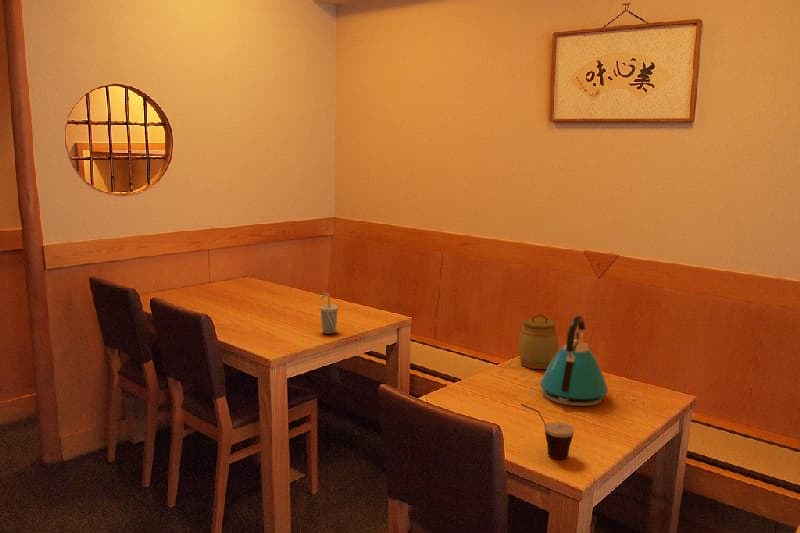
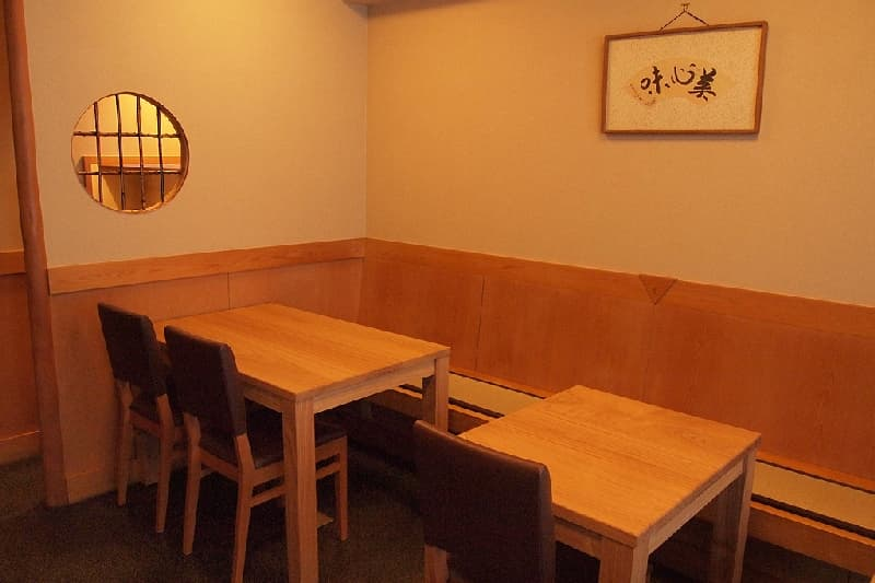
- jar (538, 338)
- kettle (574, 356)
- cup (546, 430)
- cup (328, 312)
